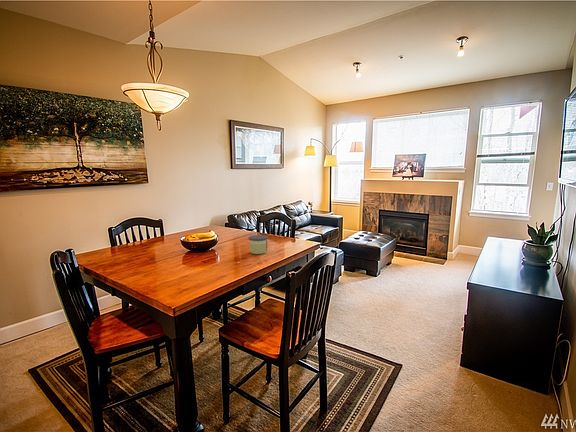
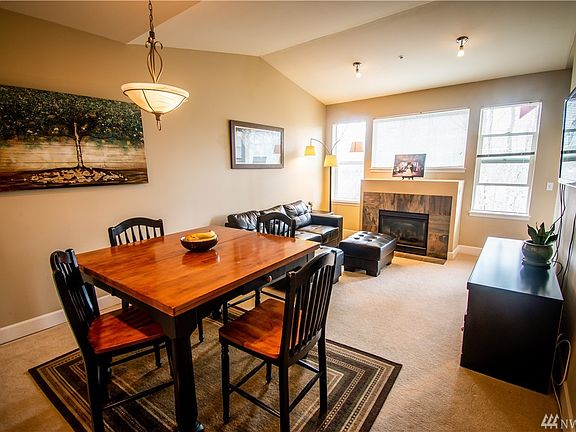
- candle (258, 244)
